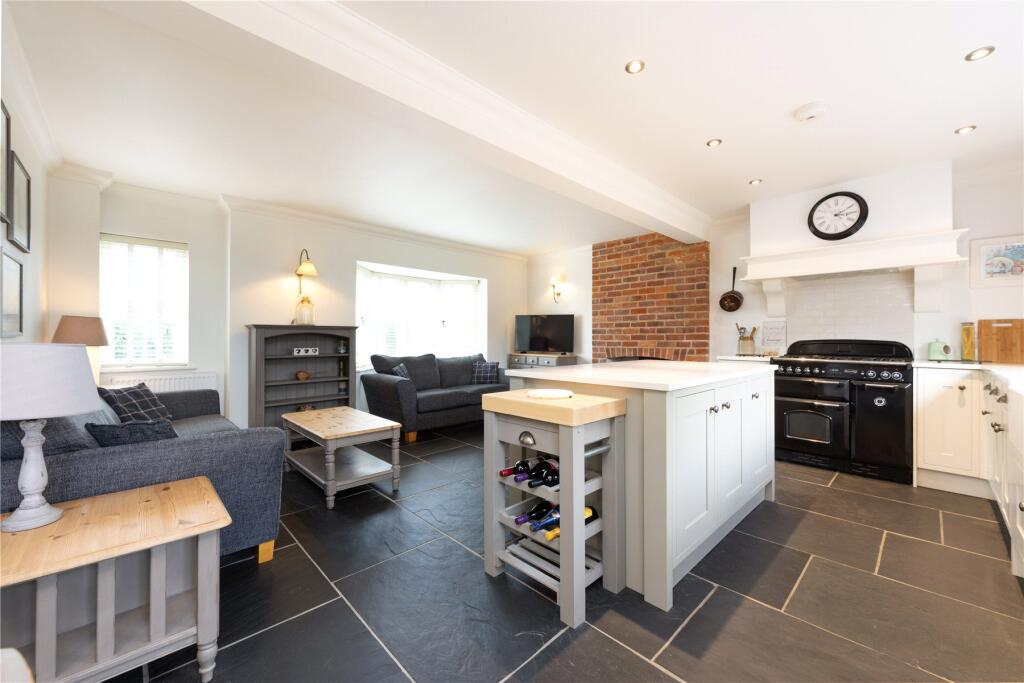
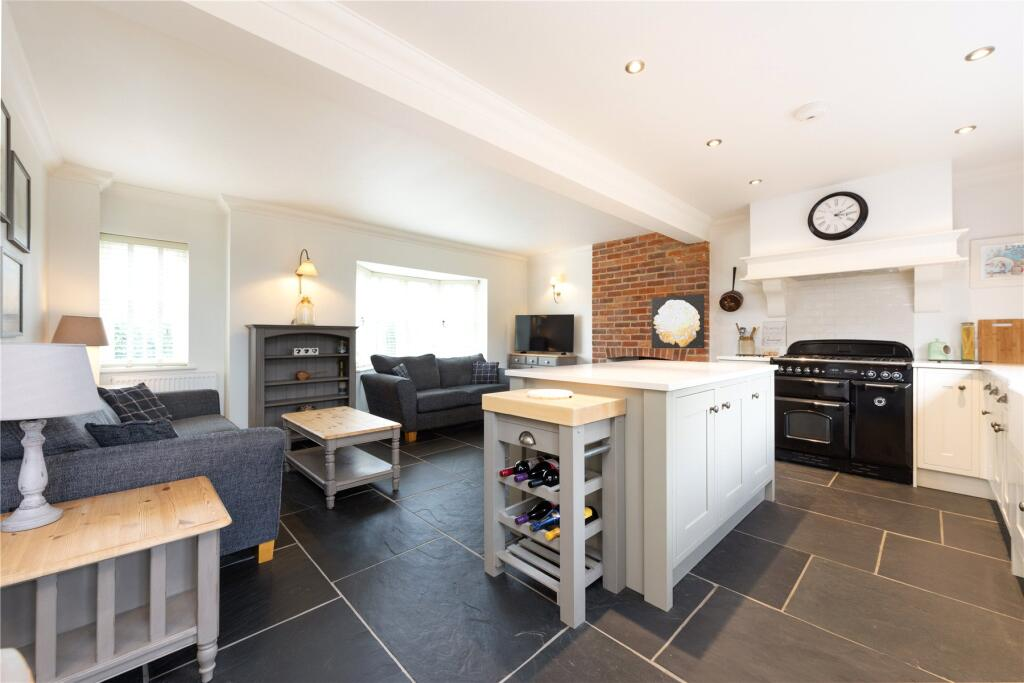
+ wall art (676, 322)
